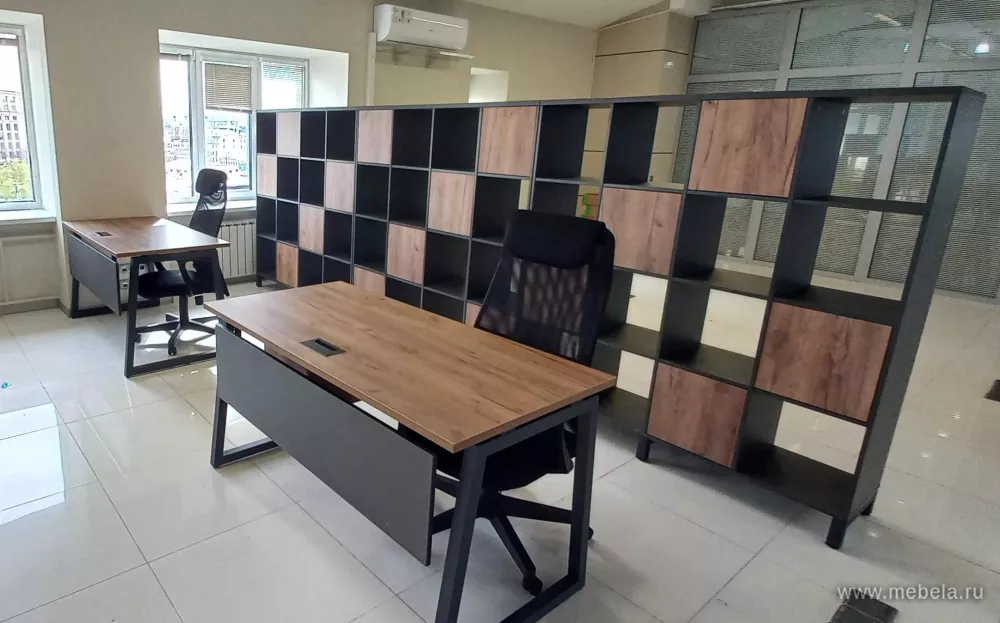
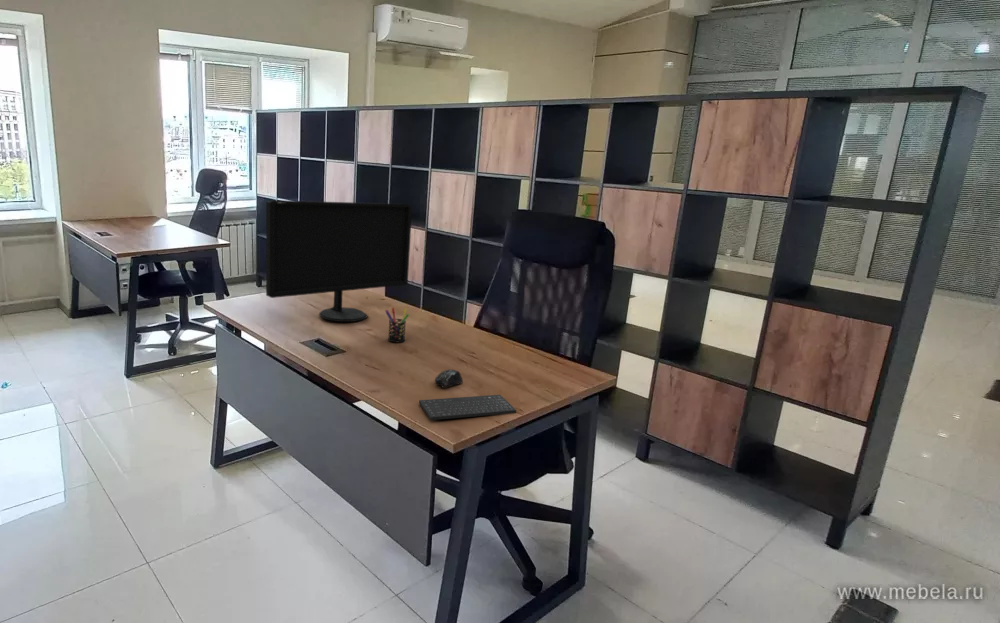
+ keyboard (467, 406)
+ computer mouse (449, 376)
+ pen holder (398, 324)
+ computer monitor (345, 260)
